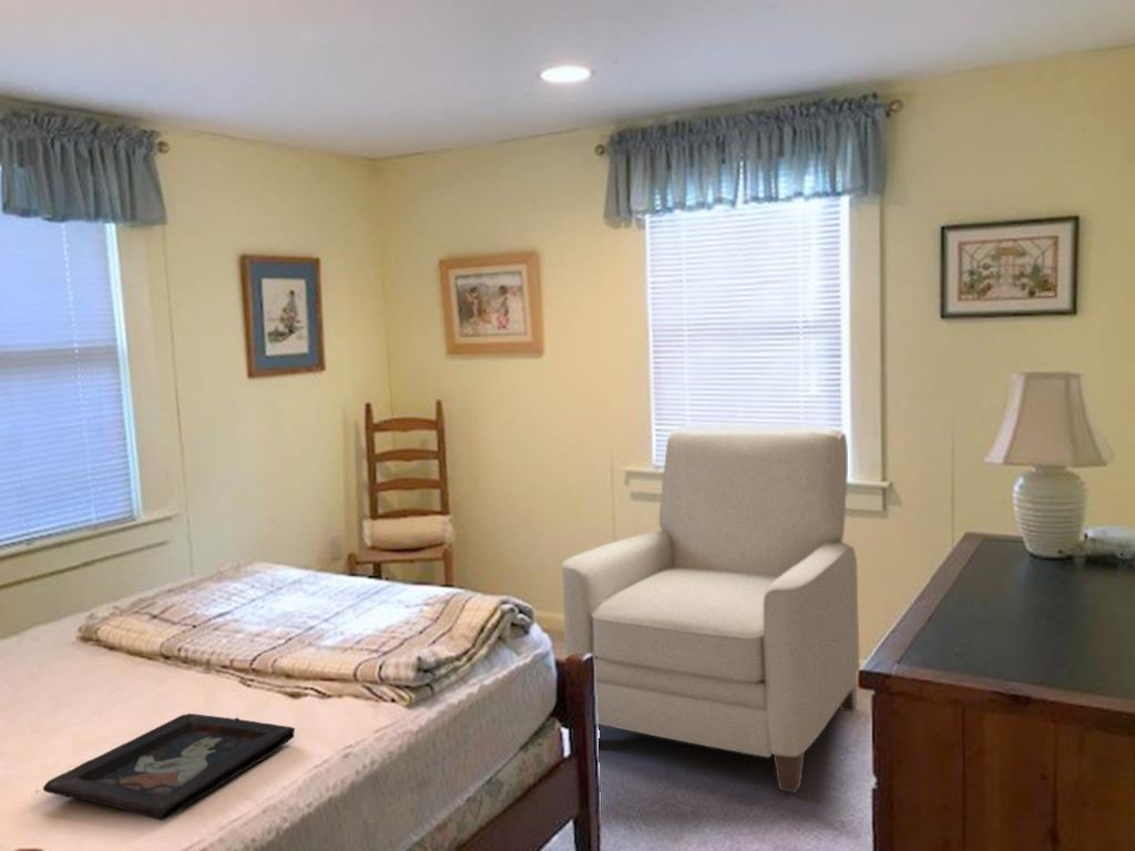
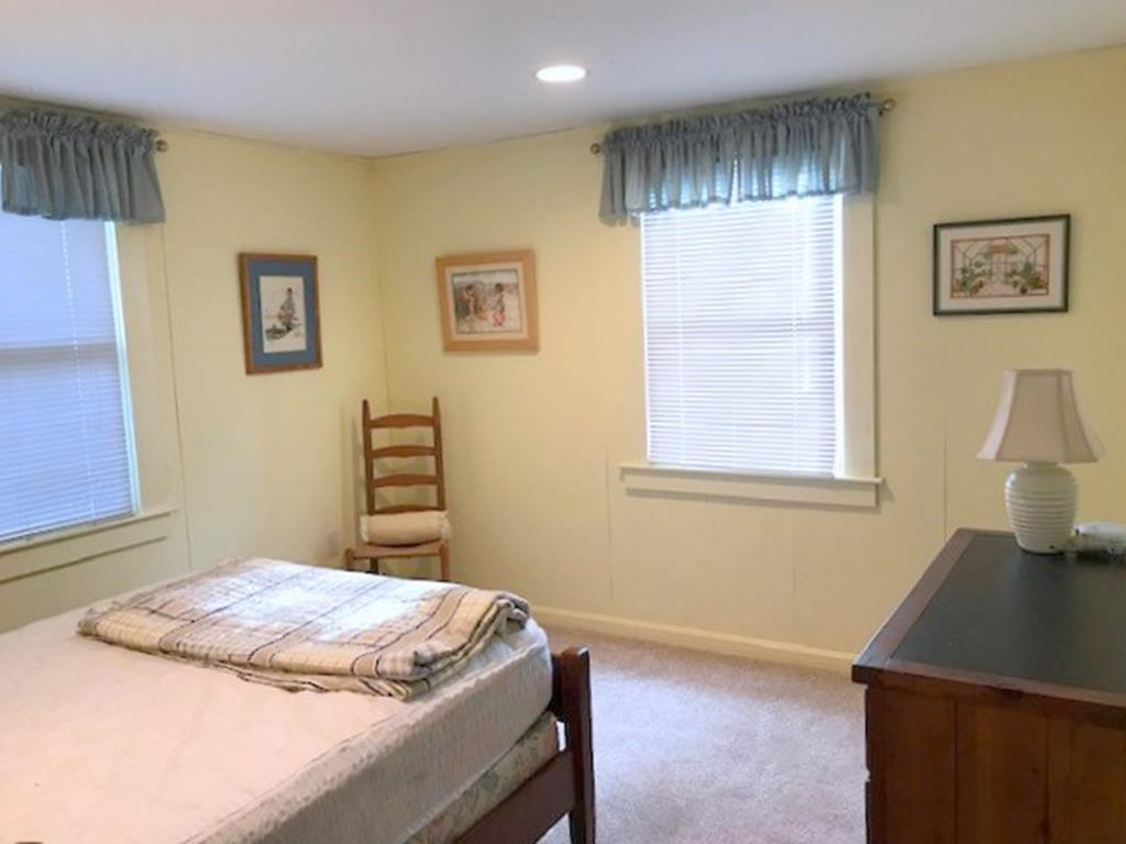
- decorative tray (176, 760)
- chair (718, 581)
